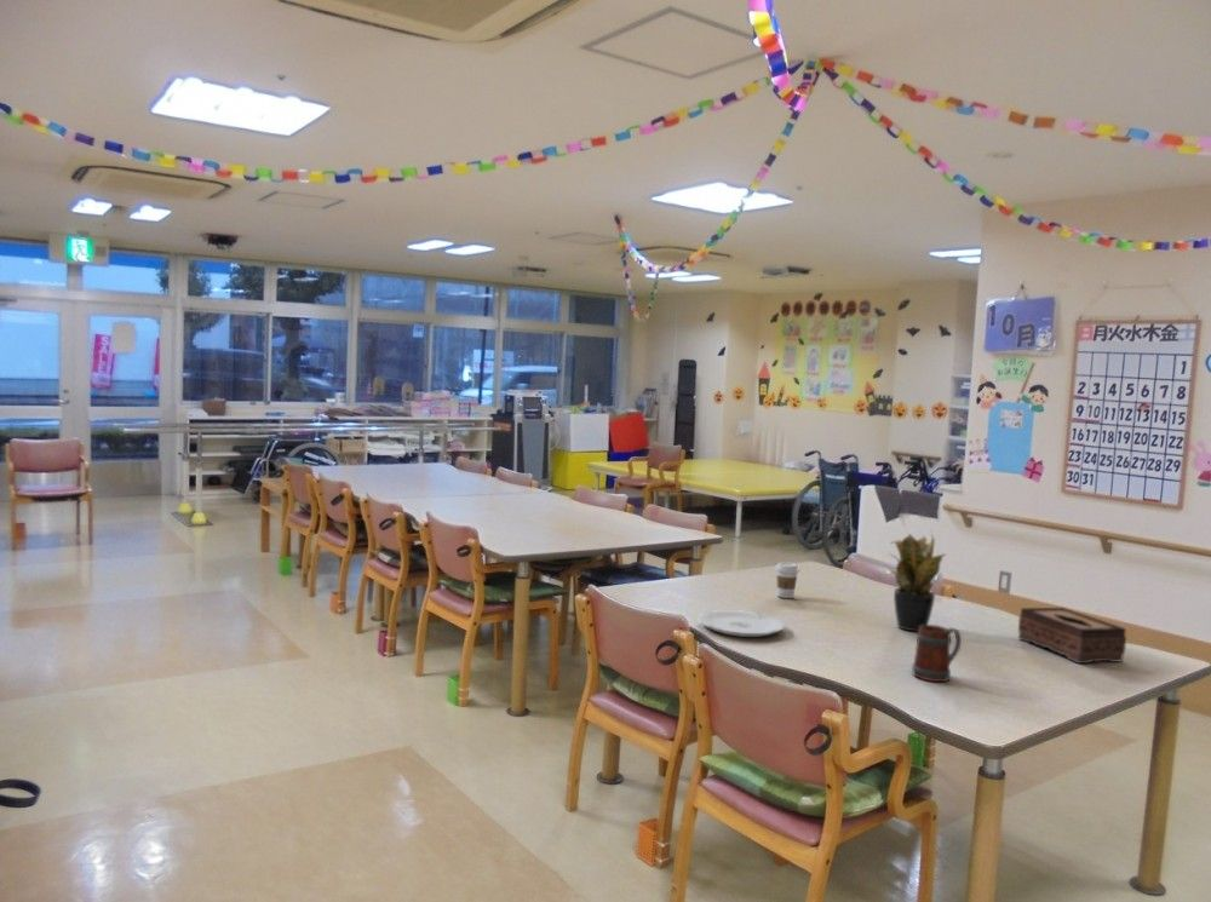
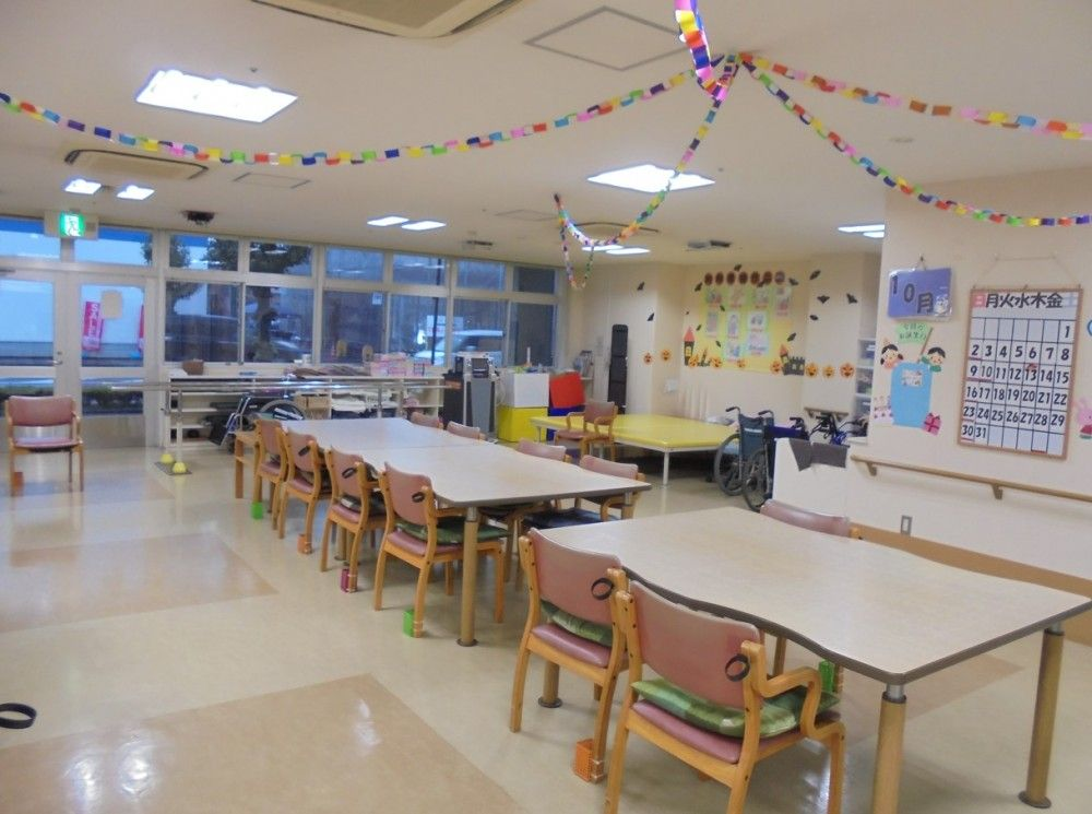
- coffee cup (786, 580)
- mug (939, 651)
- plate (740, 624)
- tissue box (1069, 633)
- potted plant (912, 574)
